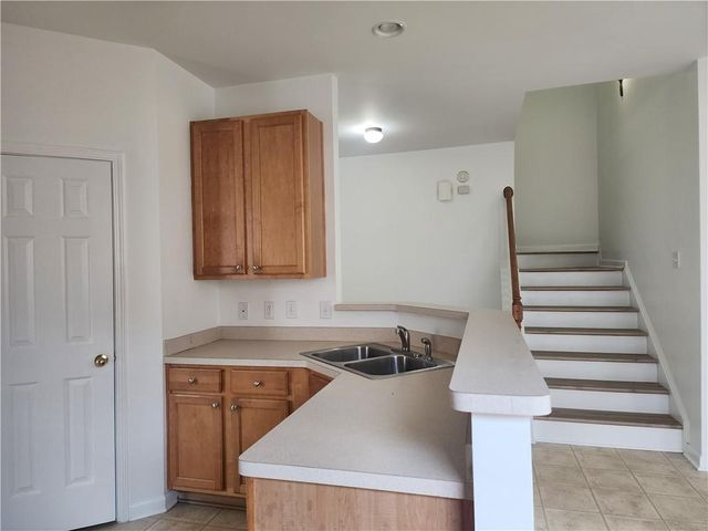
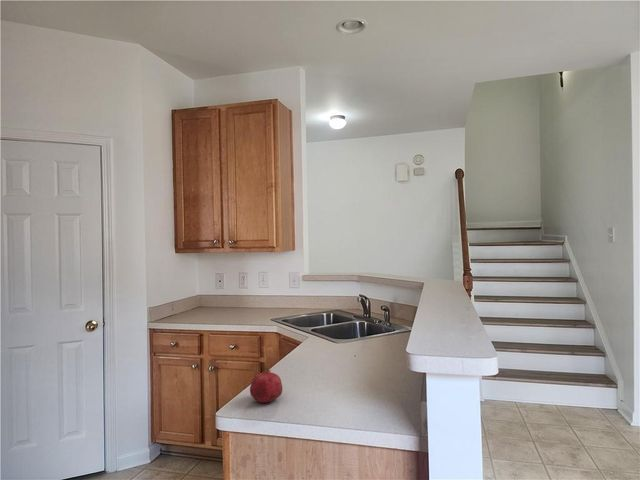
+ fruit (266, 384)
